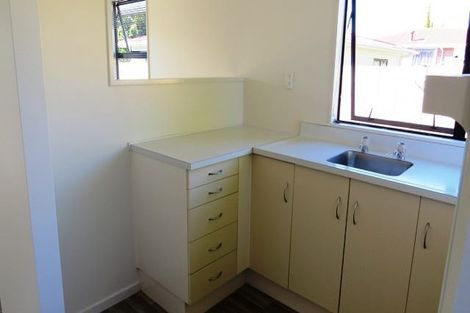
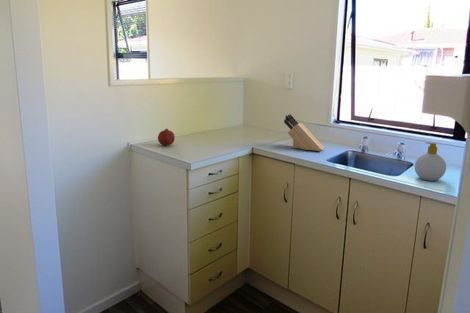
+ soap bottle (430, 161)
+ knife block (303, 131)
+ fruit (166, 137)
